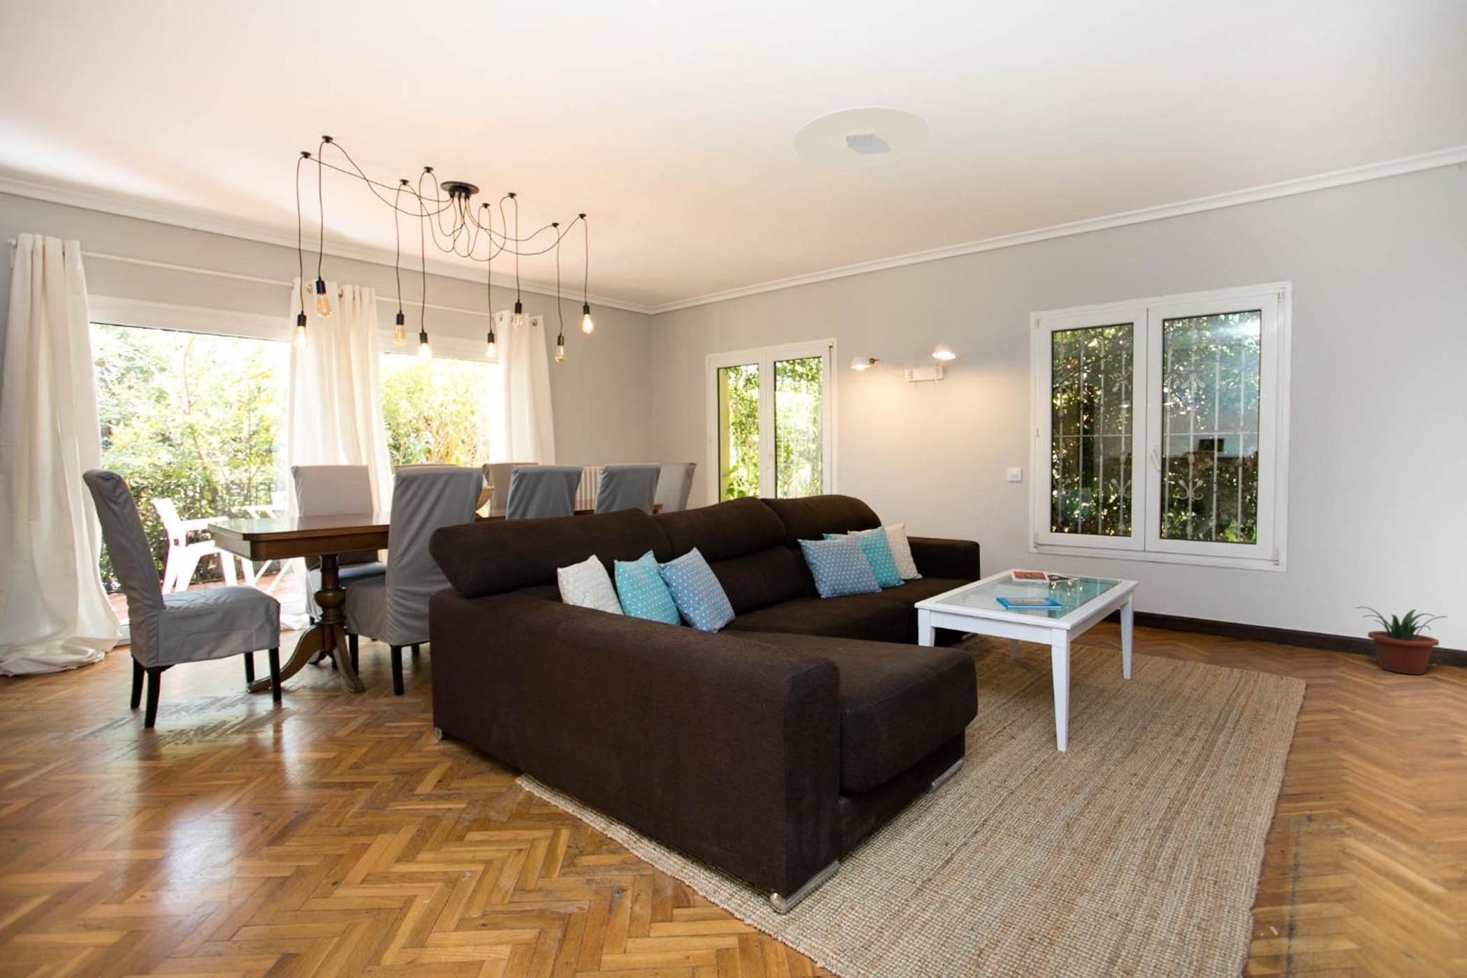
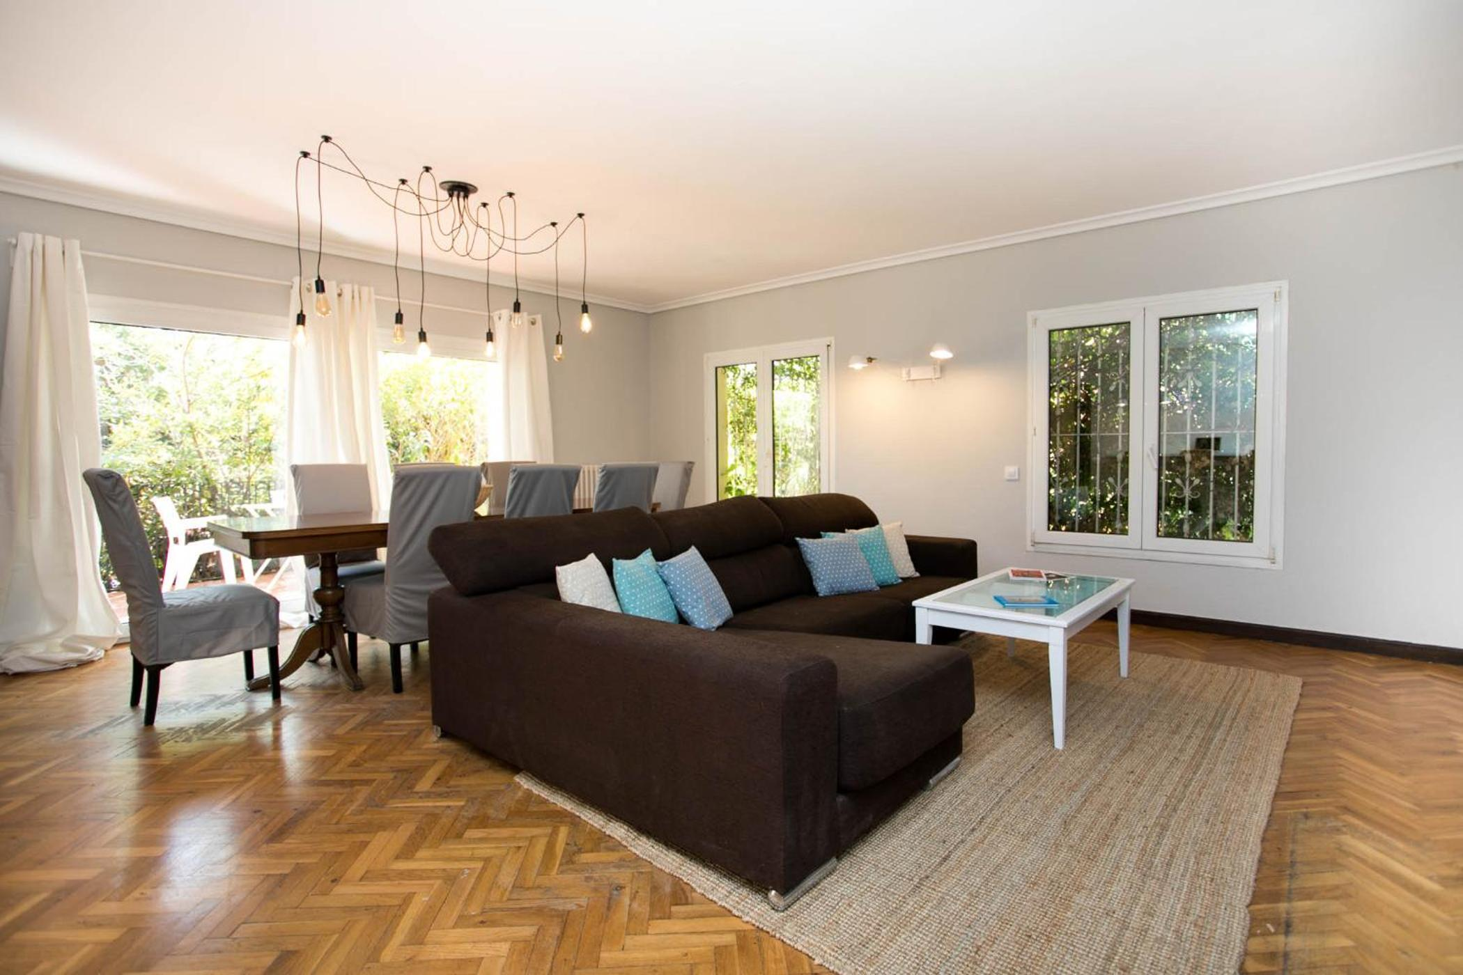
- ceiling light (859, 134)
- potted plant (1399, 640)
